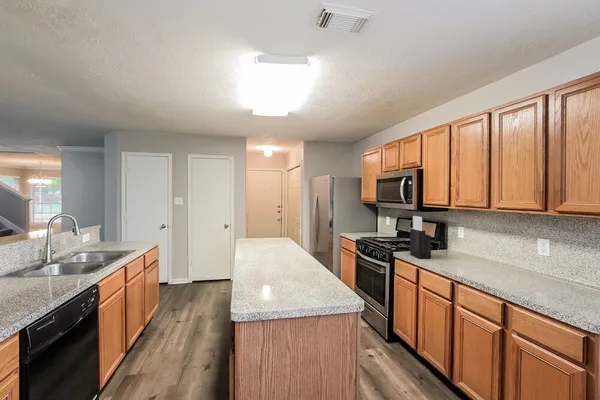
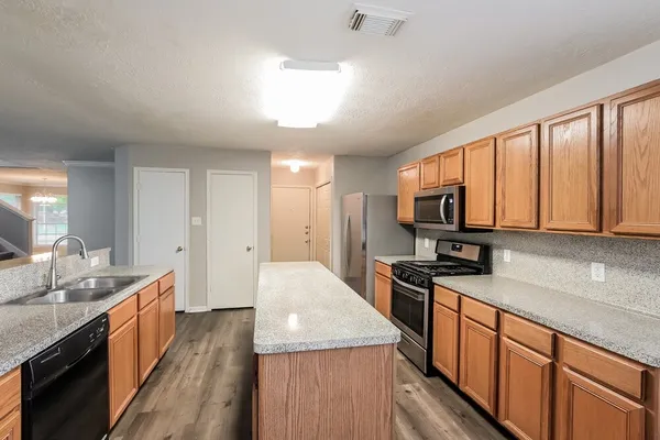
- knife block (421, 236)
